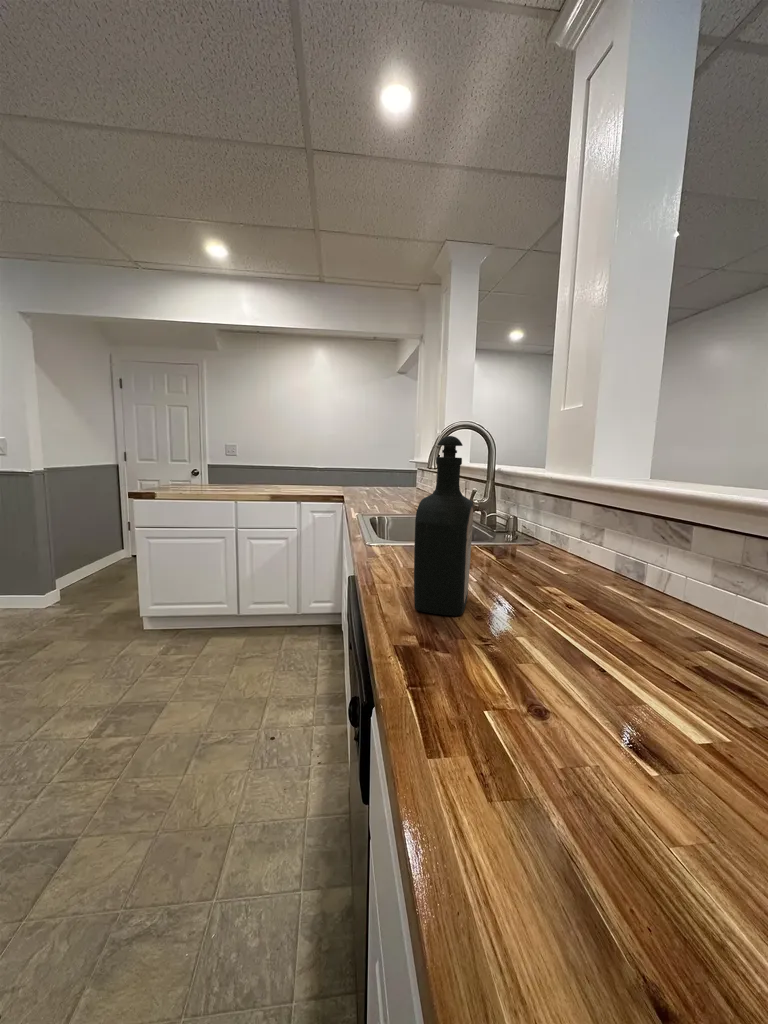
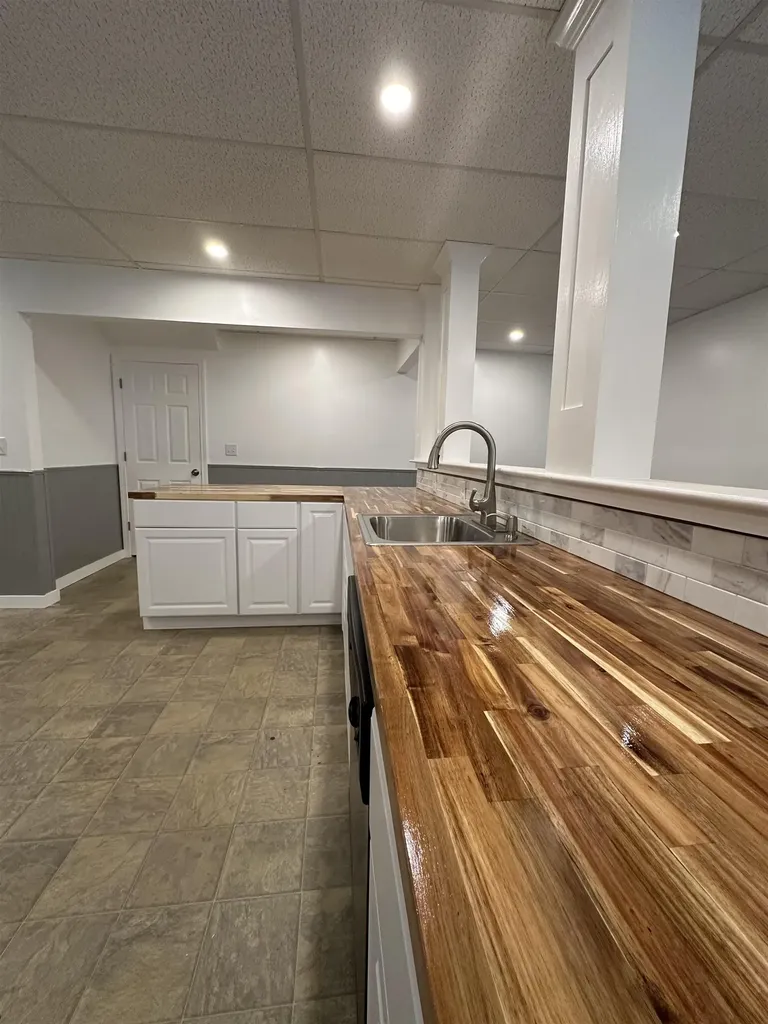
- bottle (445, 521)
